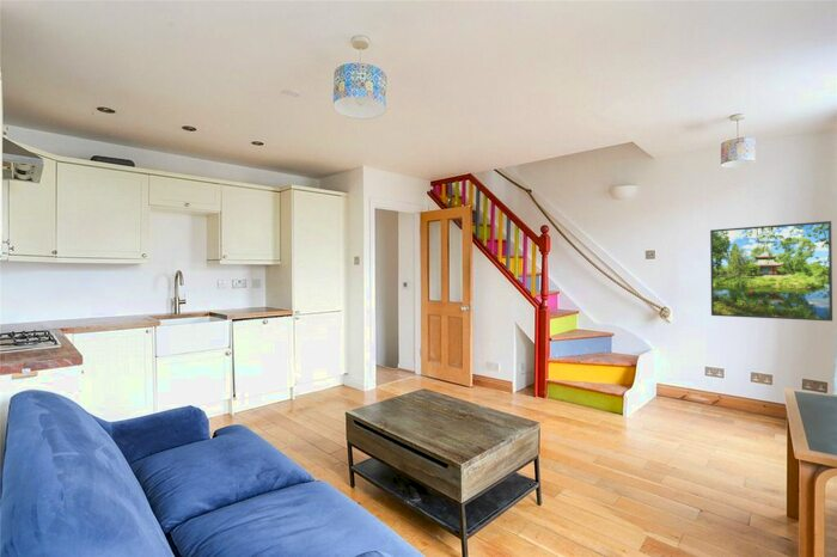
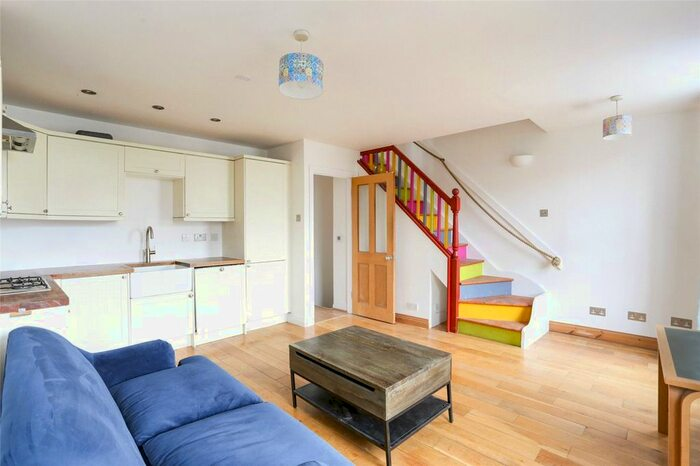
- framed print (766, 271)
